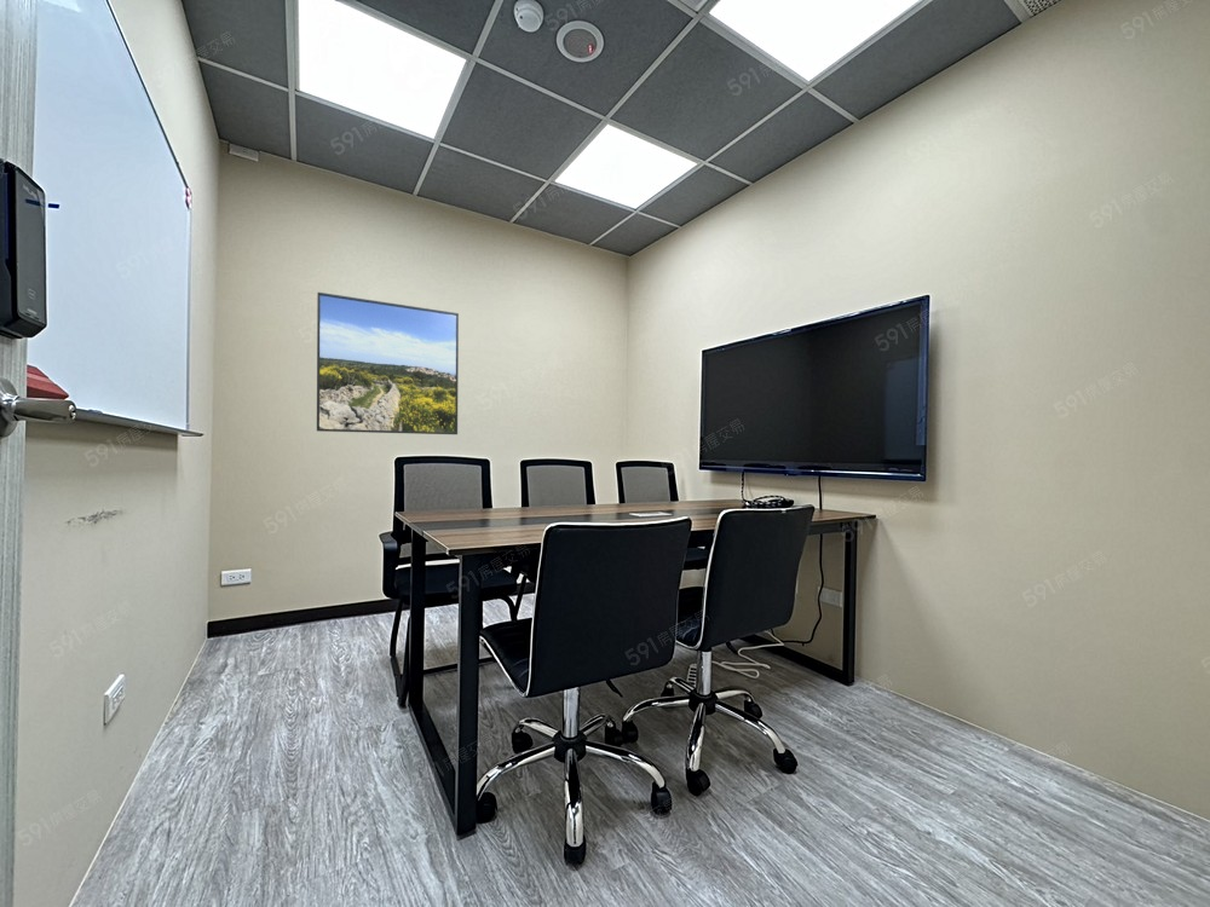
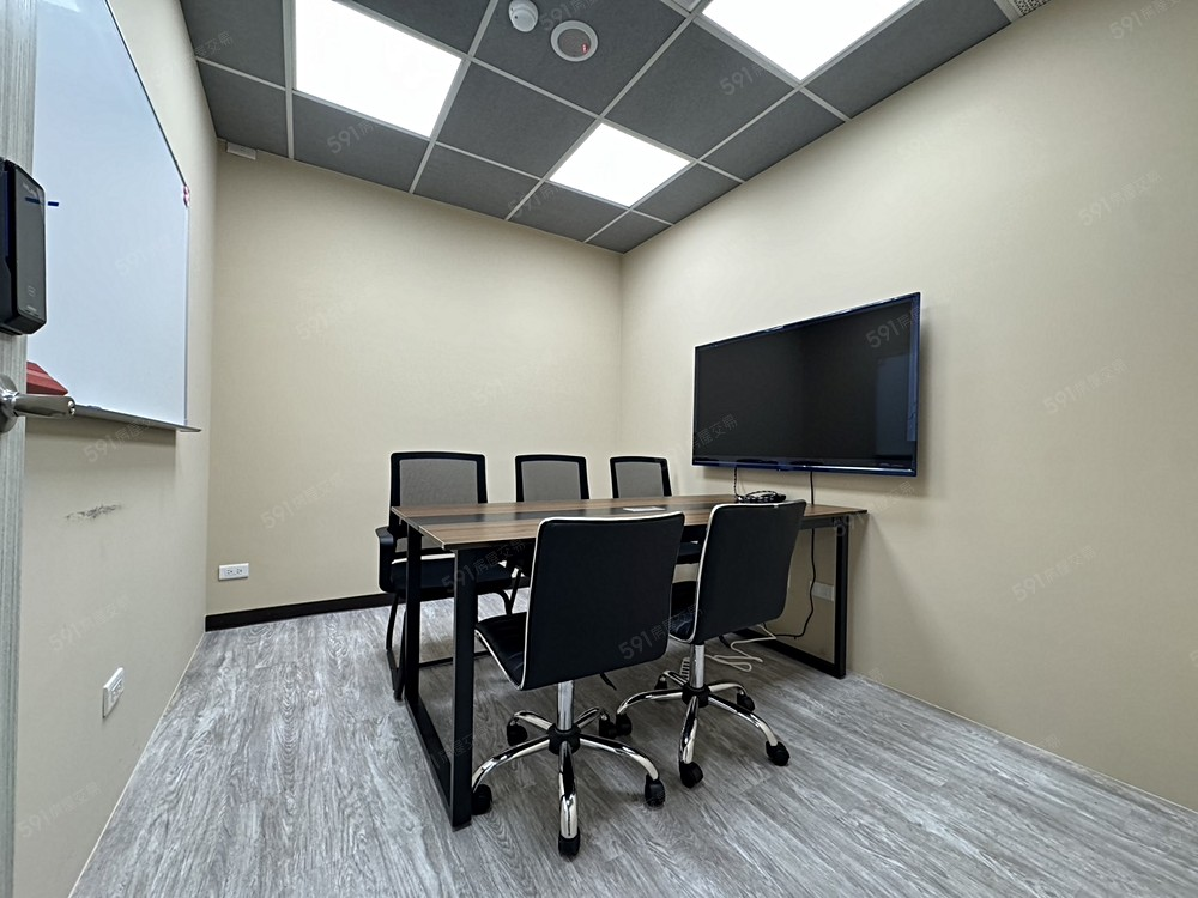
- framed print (392, 368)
